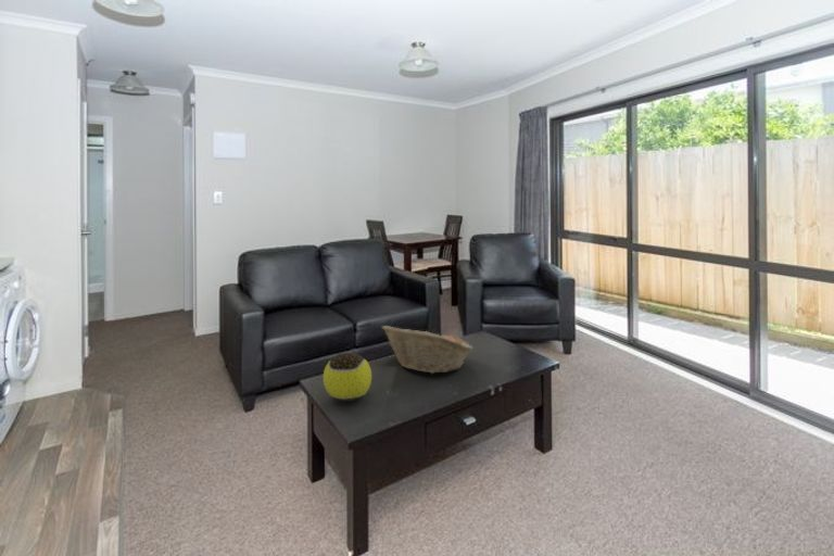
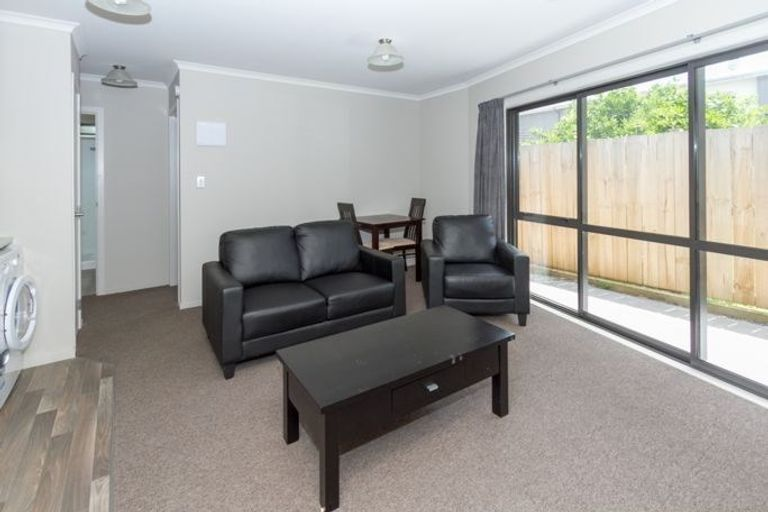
- fruit basket (426, 345)
- decorative ball (348, 376)
